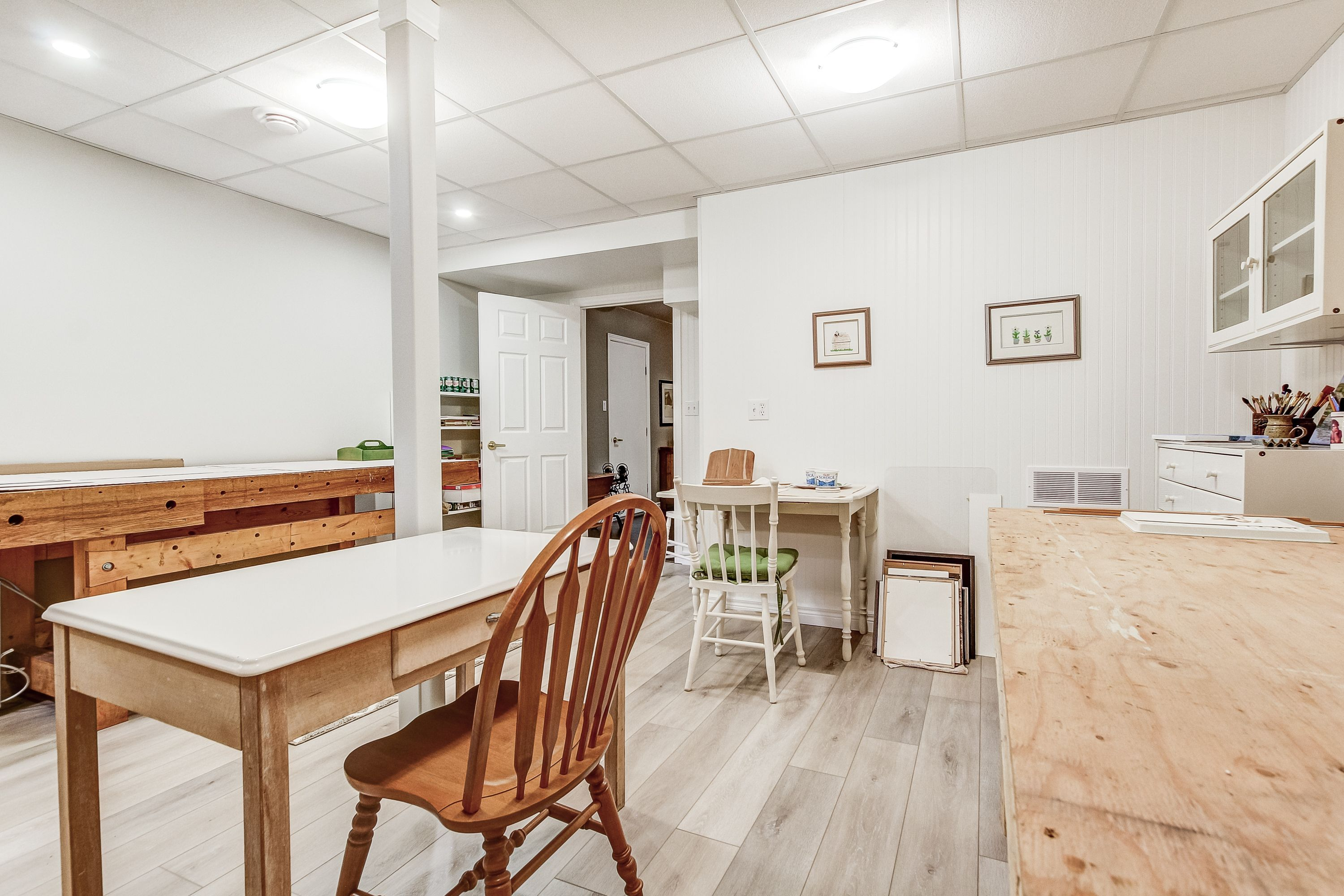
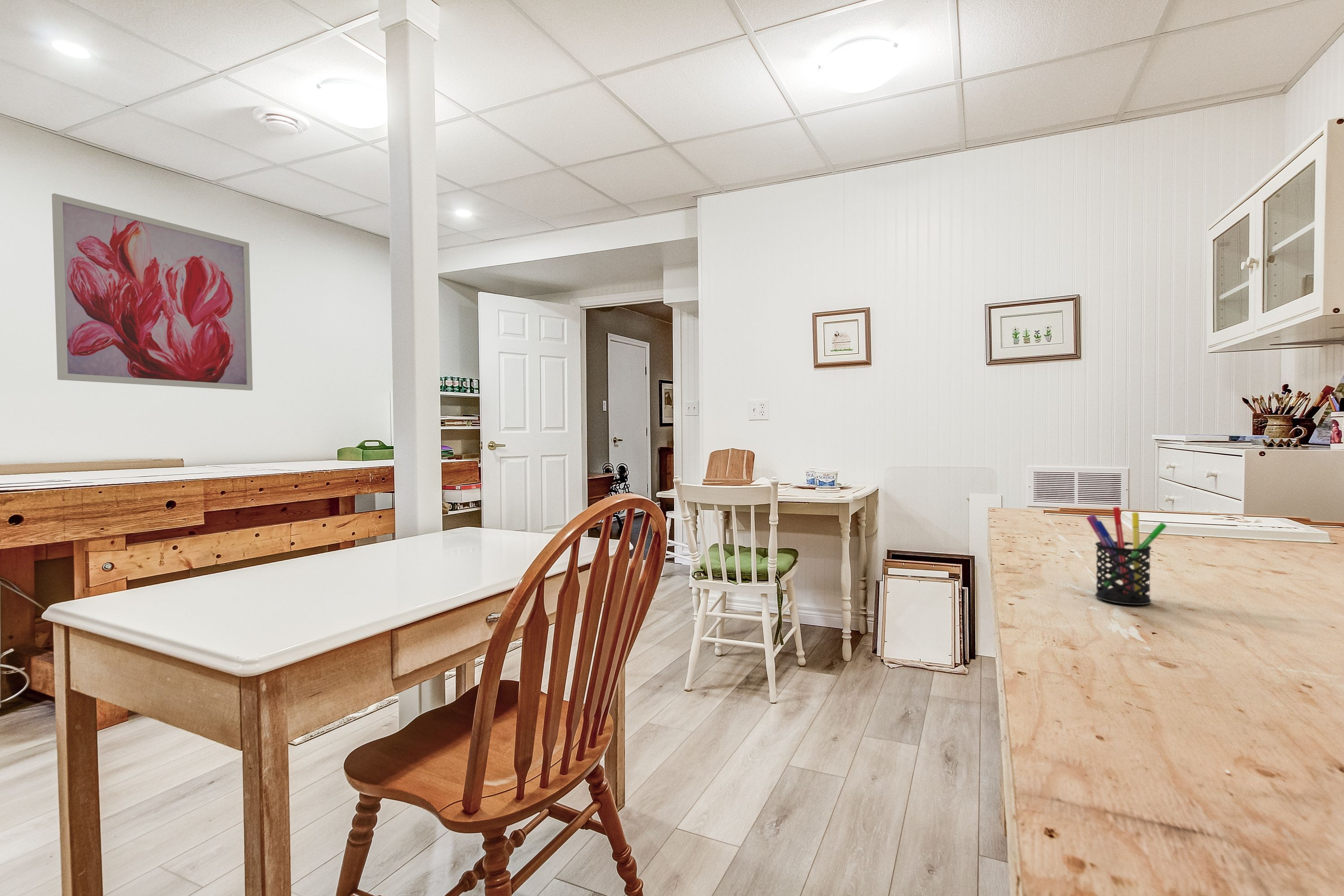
+ wall art (164, 303)
+ pen holder (1128, 553)
